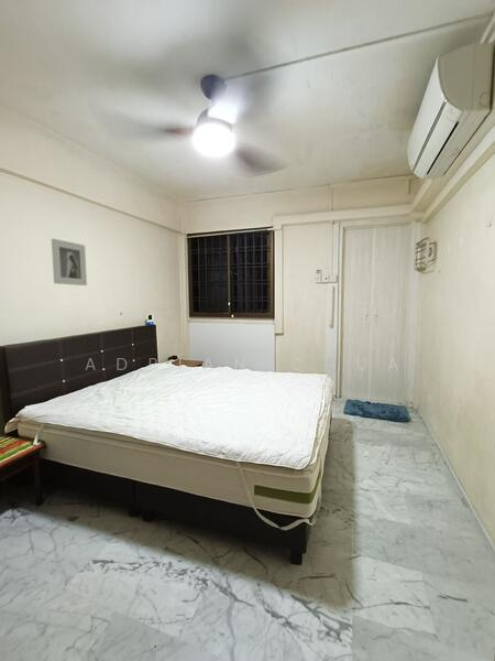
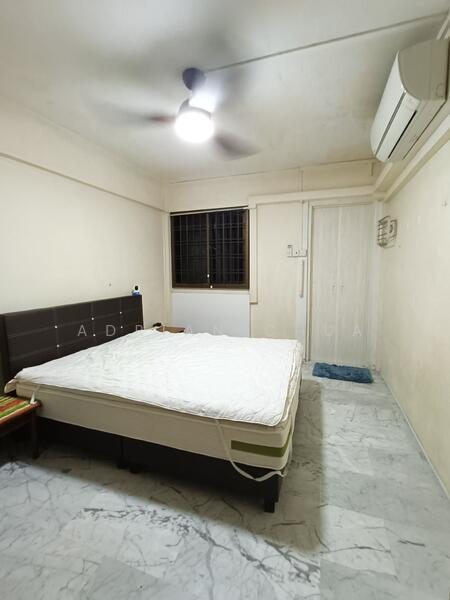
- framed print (69, 263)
